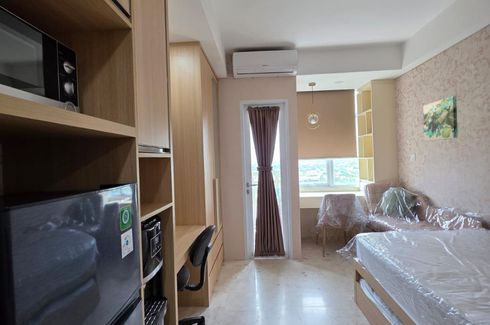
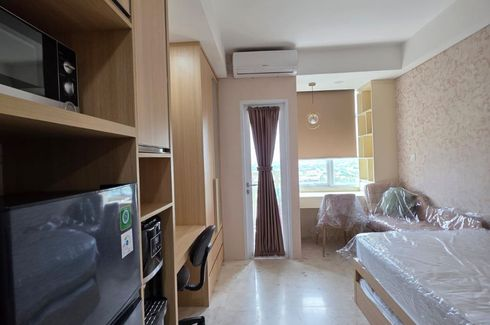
- wall art (439, 120)
